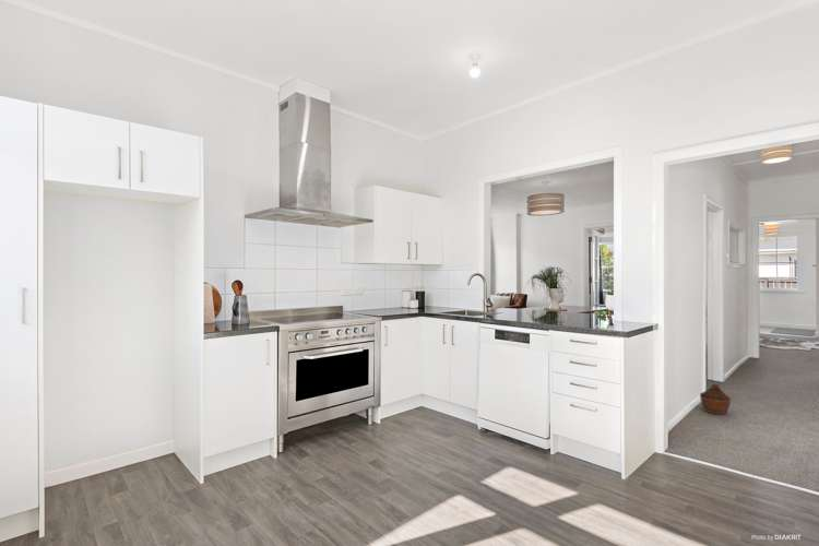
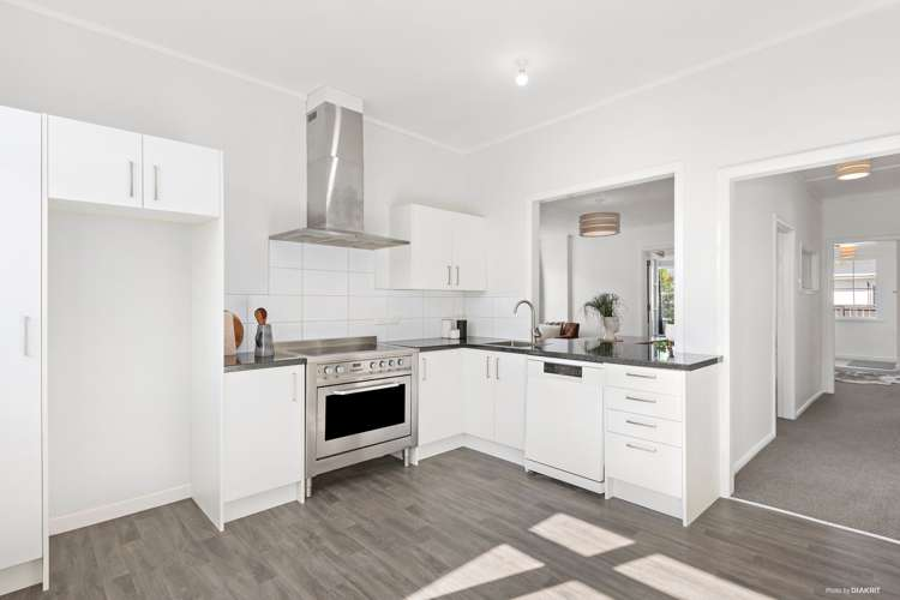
- woven basket (714, 397)
